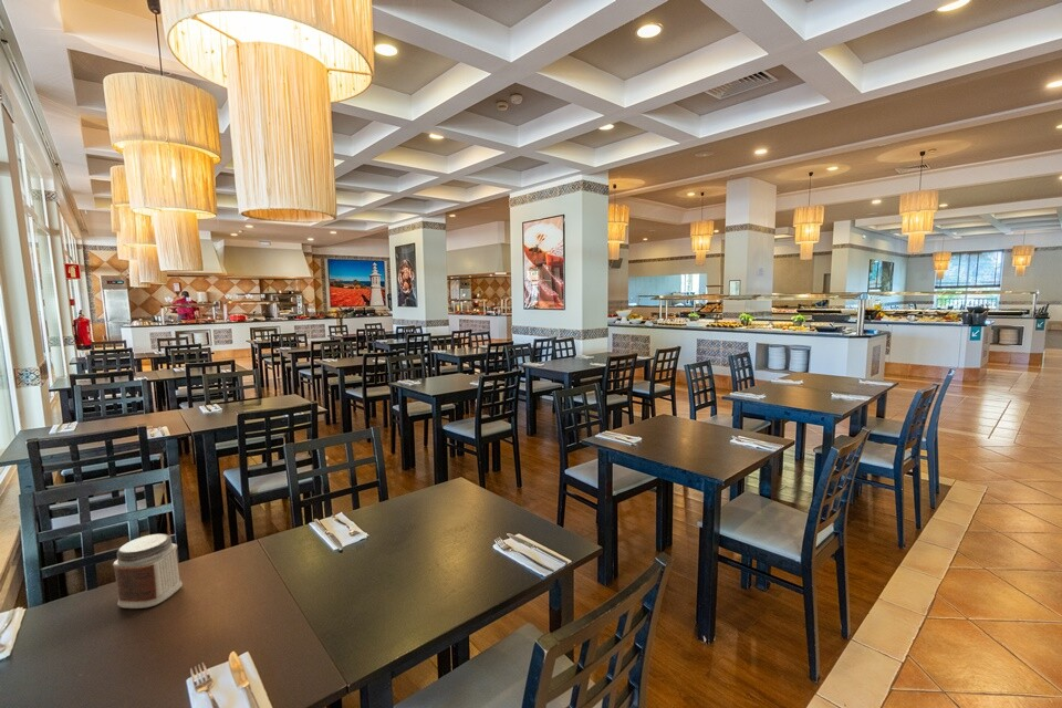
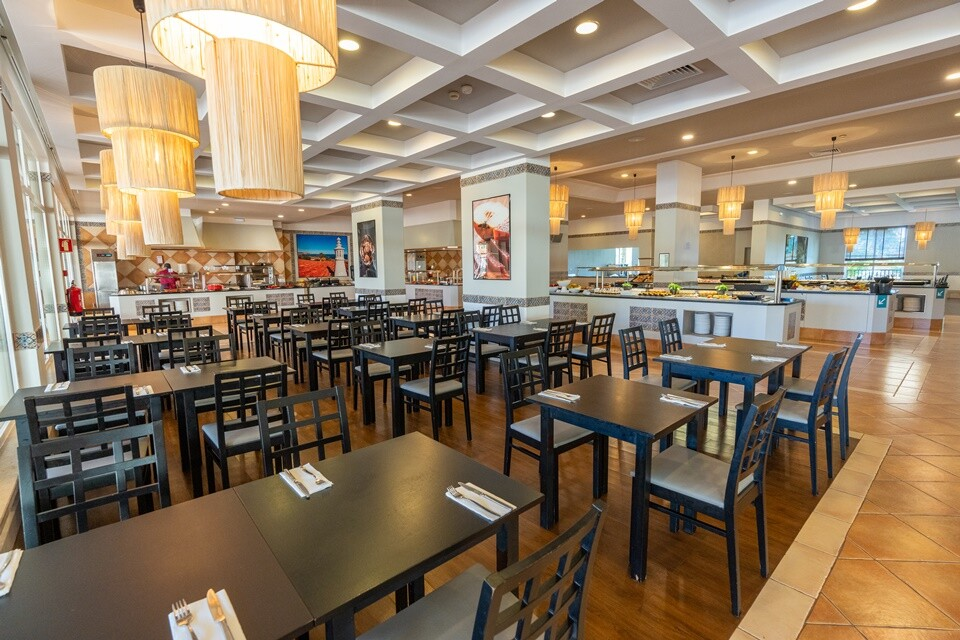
- jar (147, 569)
